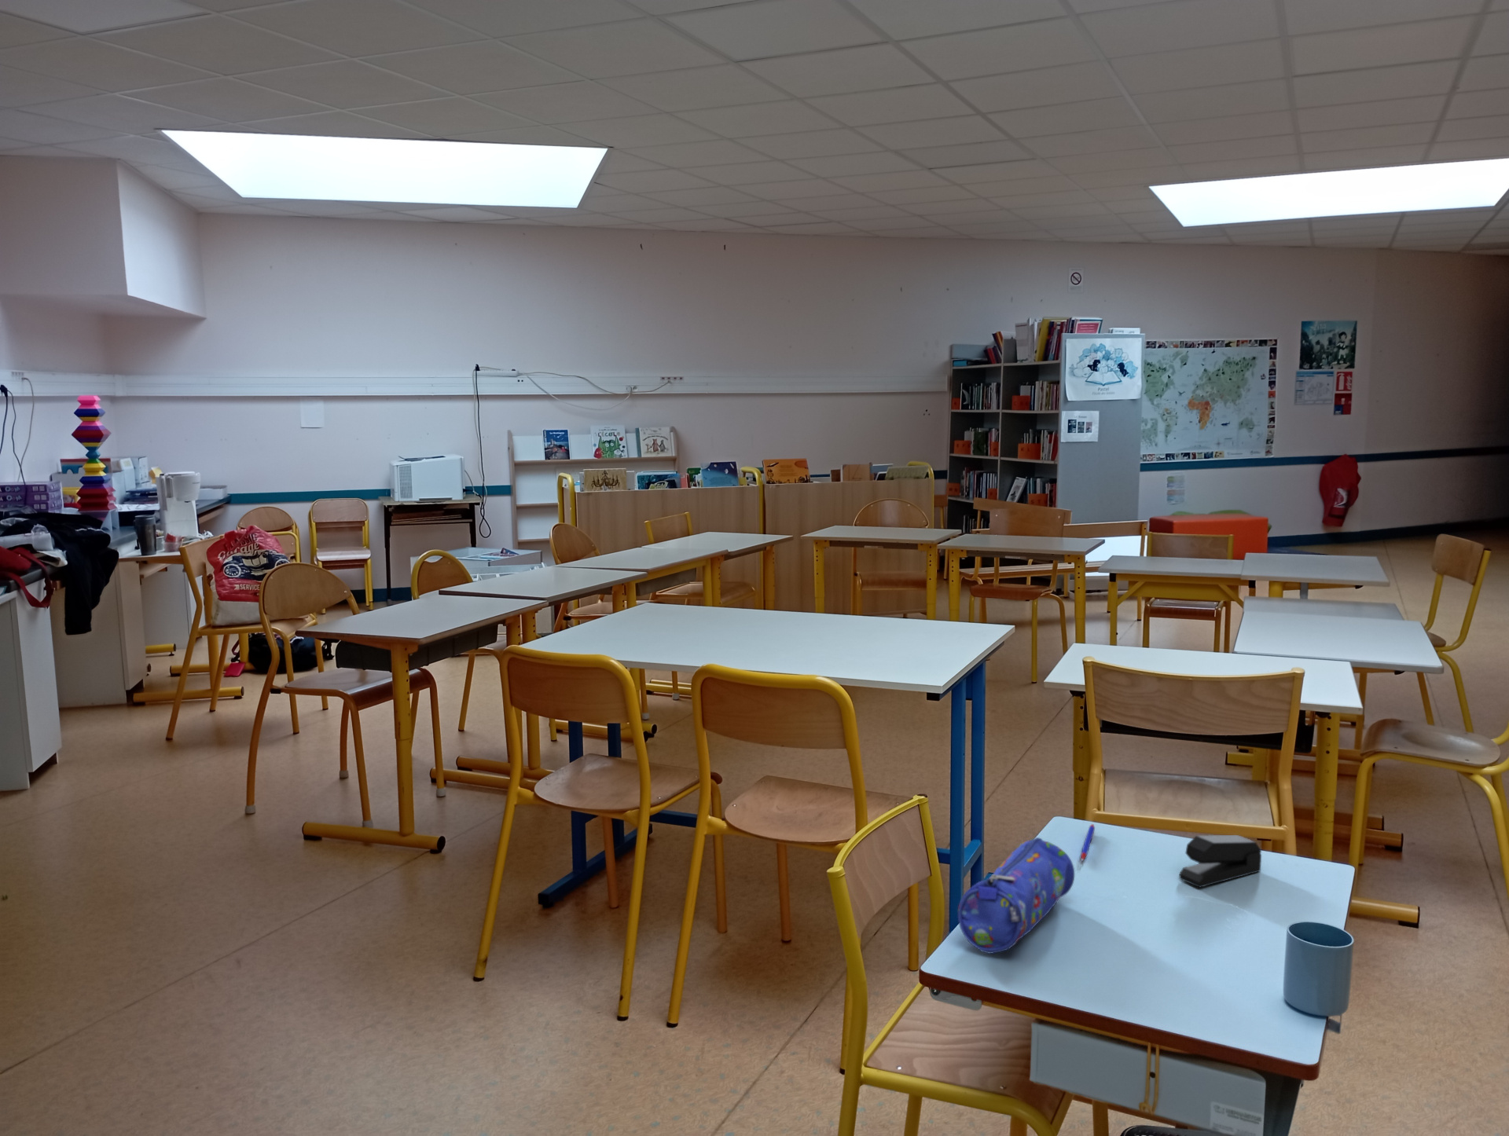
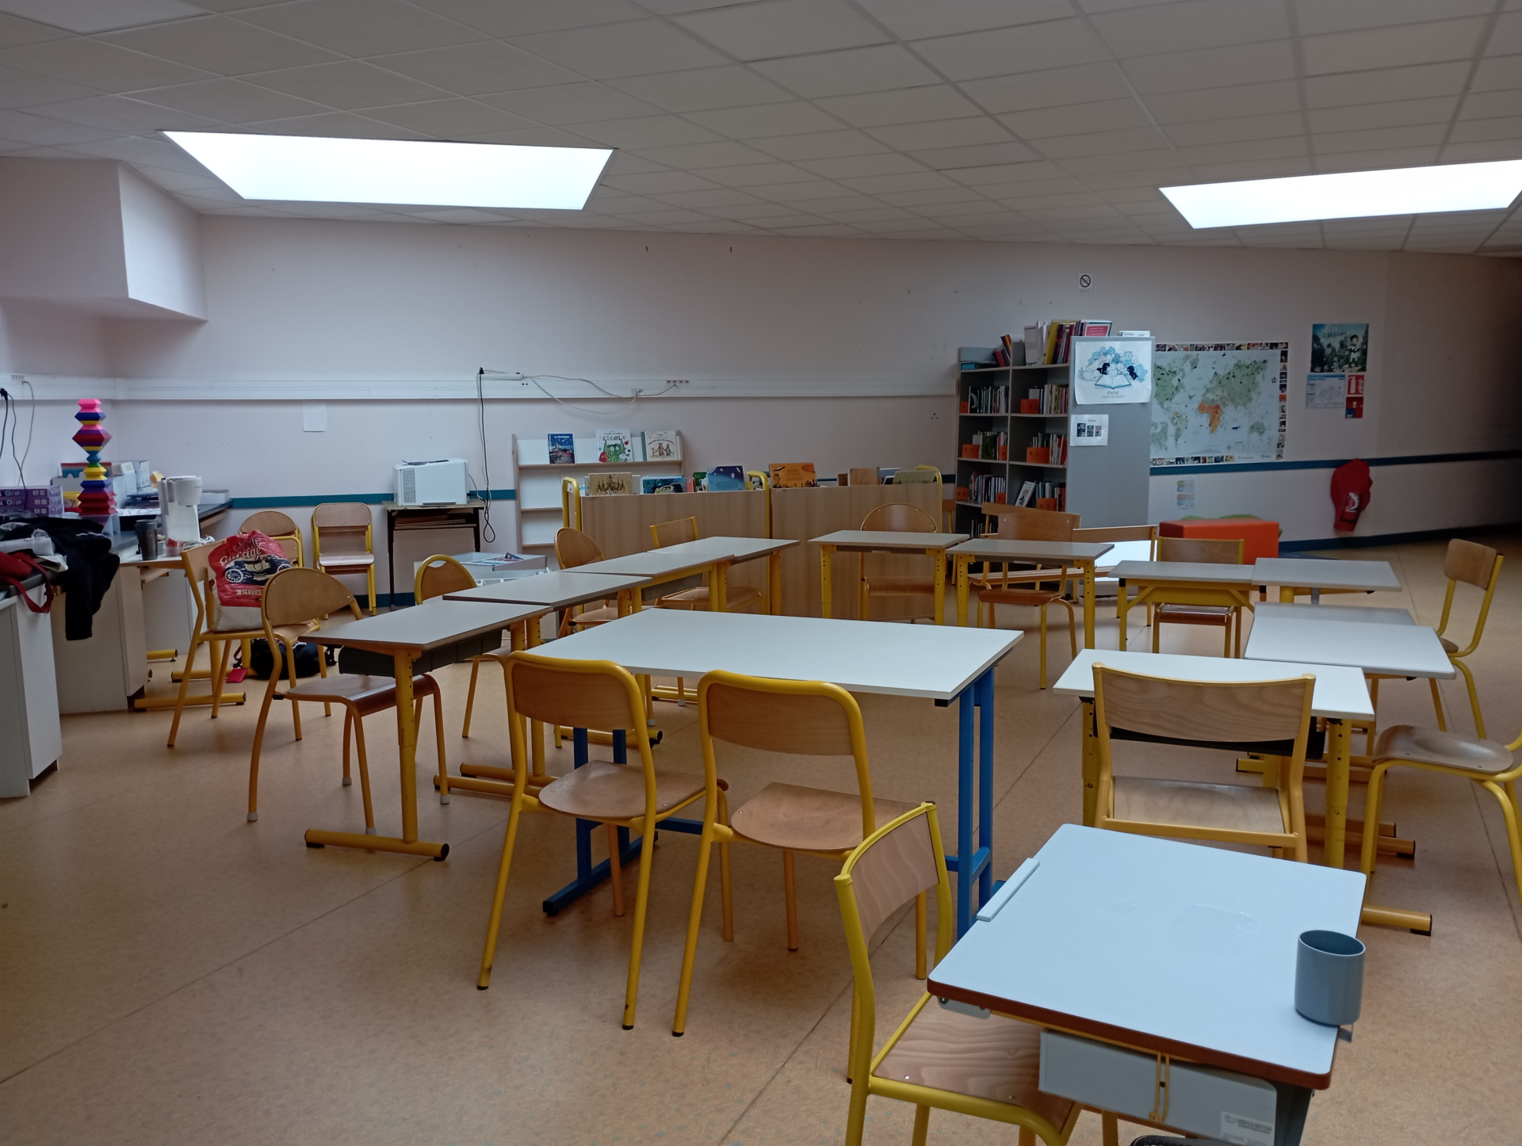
- pen (1086, 841)
- pencil case (1017, 890)
- stapler (1221, 854)
